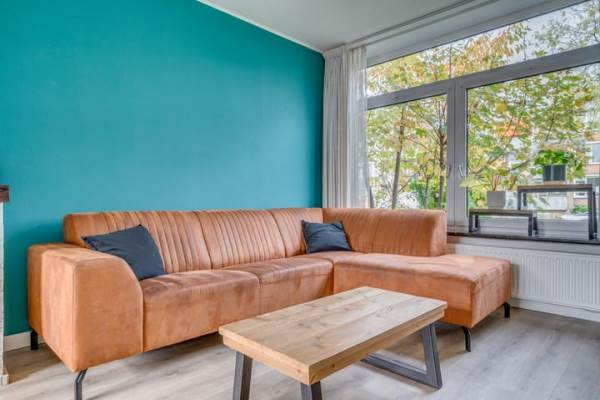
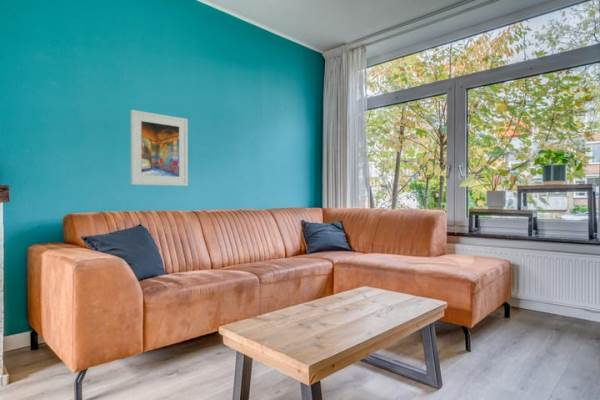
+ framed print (160, 150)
